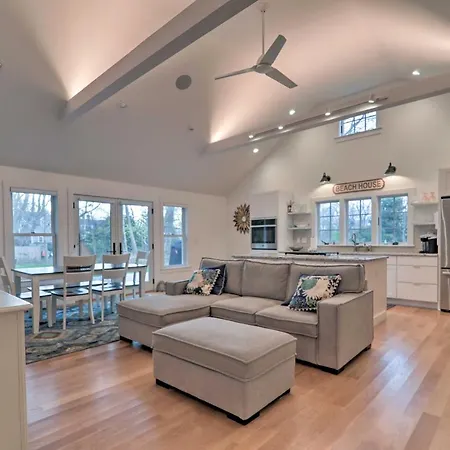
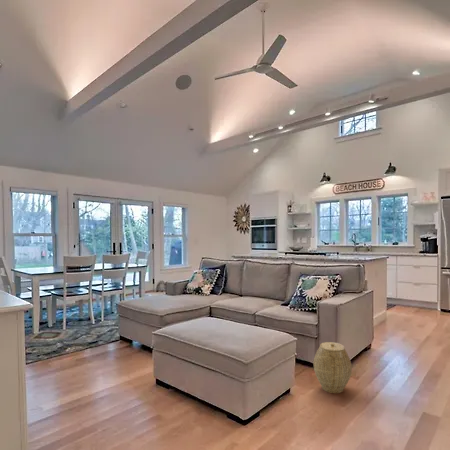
+ woven basket (332, 365)
